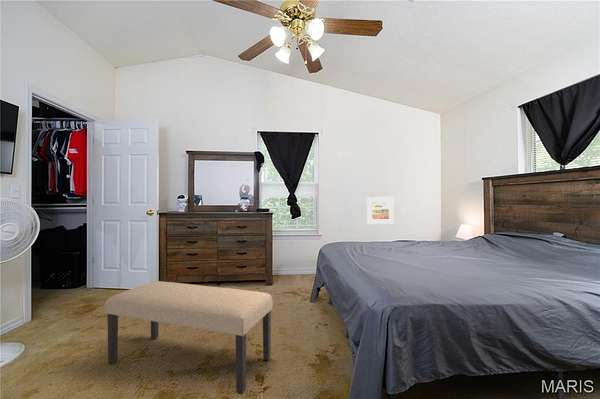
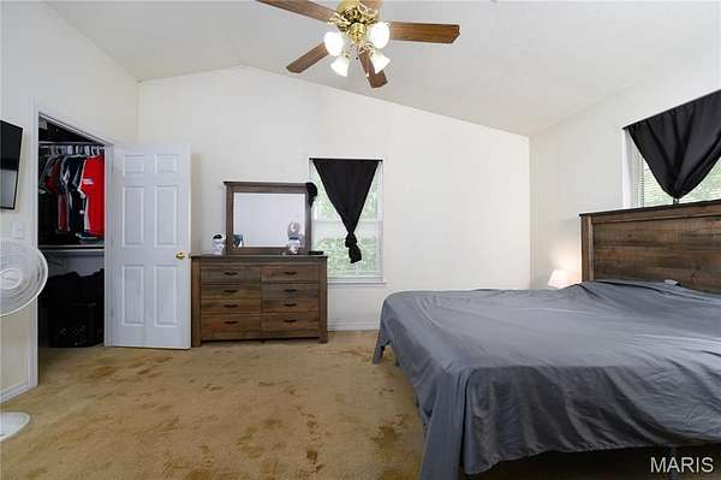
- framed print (380, 210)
- bench (190, 326)
